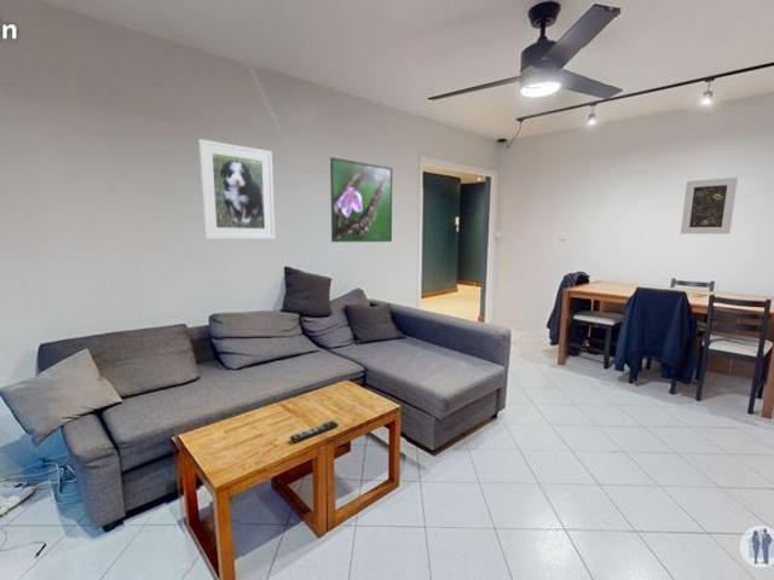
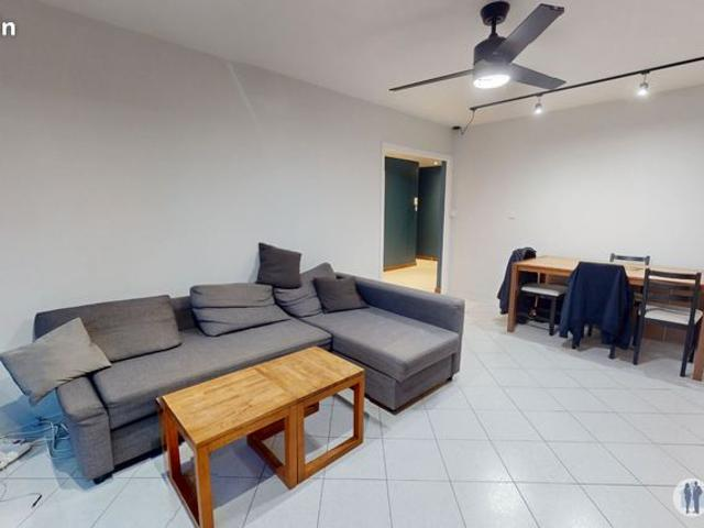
- remote control (314, 430)
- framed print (239, 192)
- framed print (363, 203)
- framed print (707, 207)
